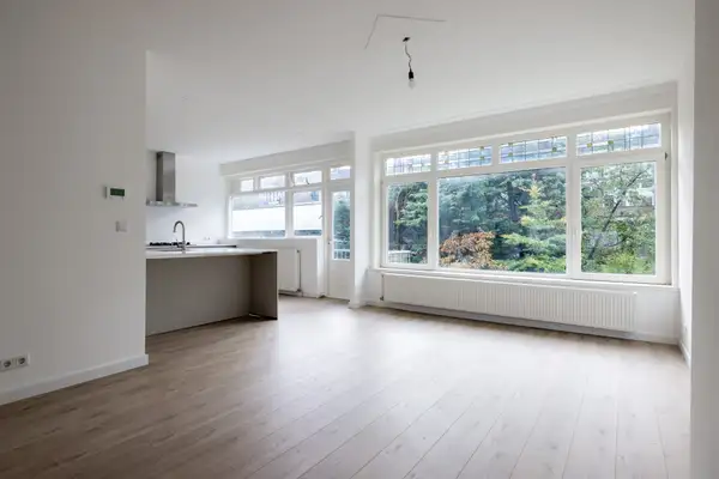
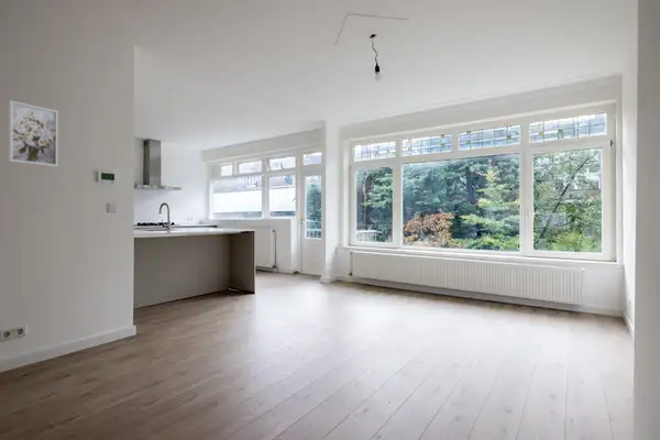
+ wall art (34, 134)
